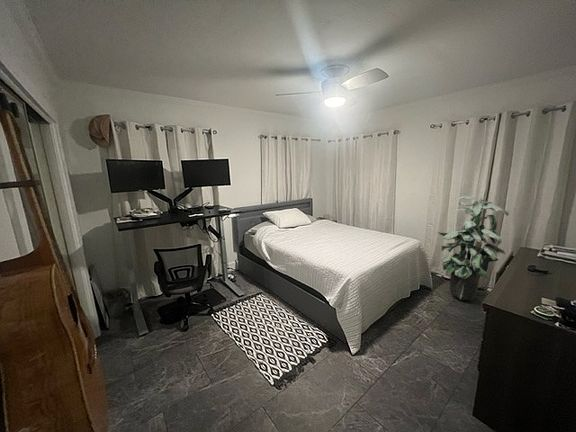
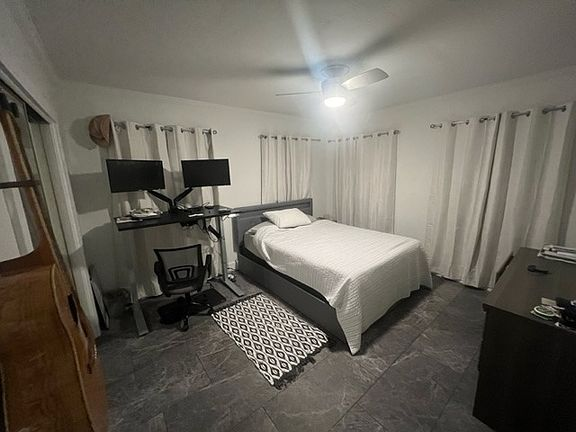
- indoor plant (467, 247)
